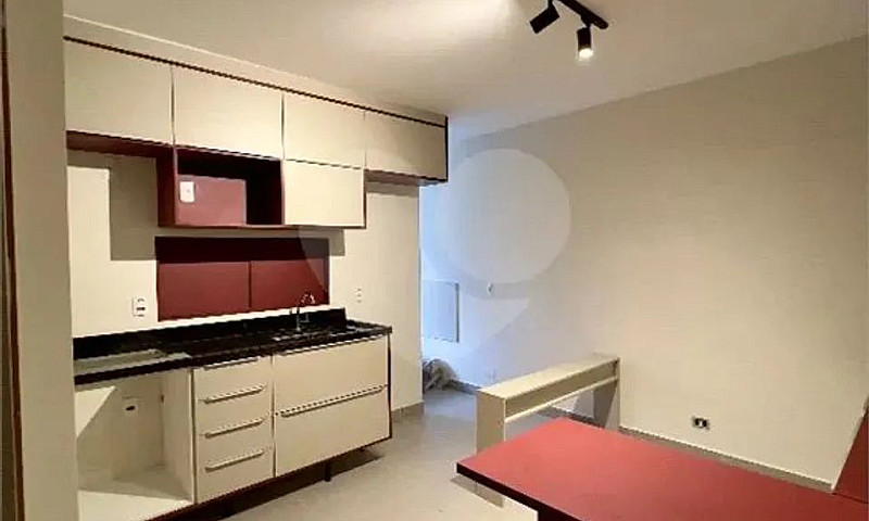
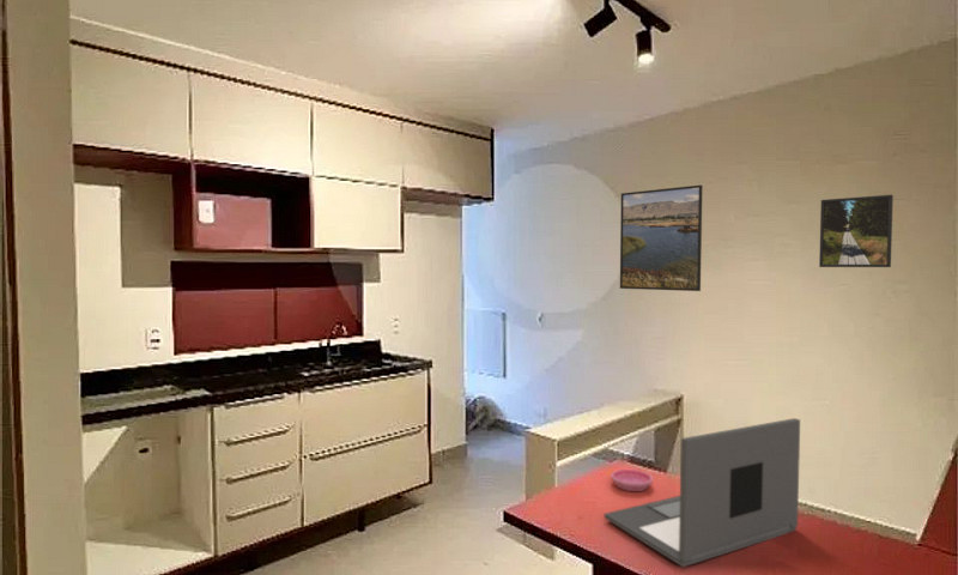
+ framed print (659, 240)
+ saucer (631, 480)
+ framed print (854, 232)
+ laptop (699, 470)
